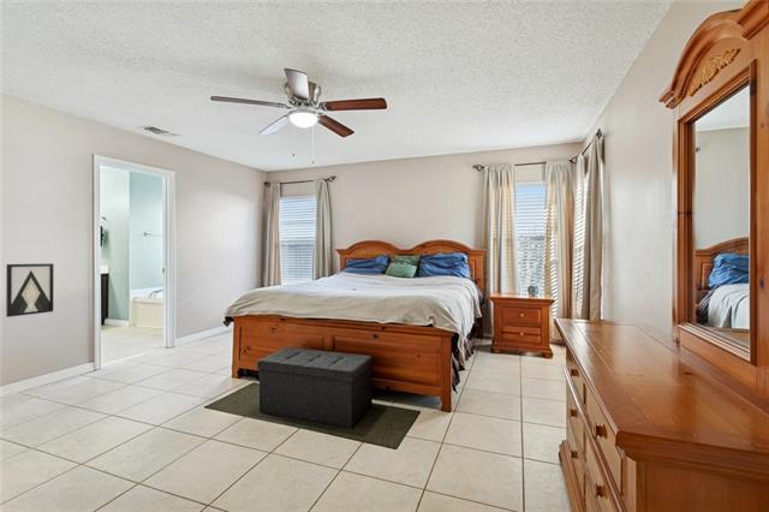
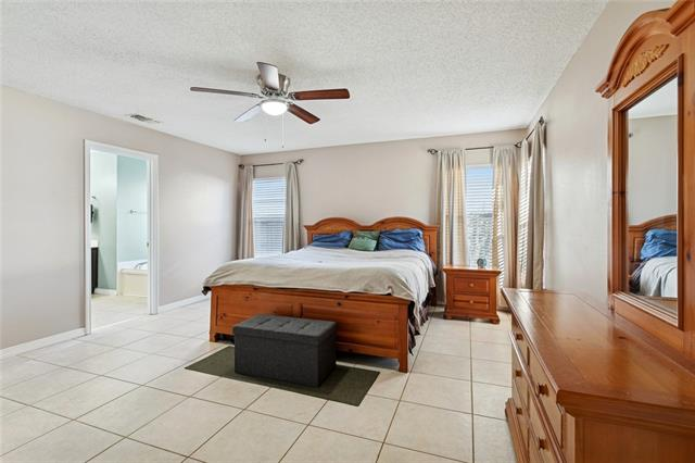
- wall art (30, 288)
